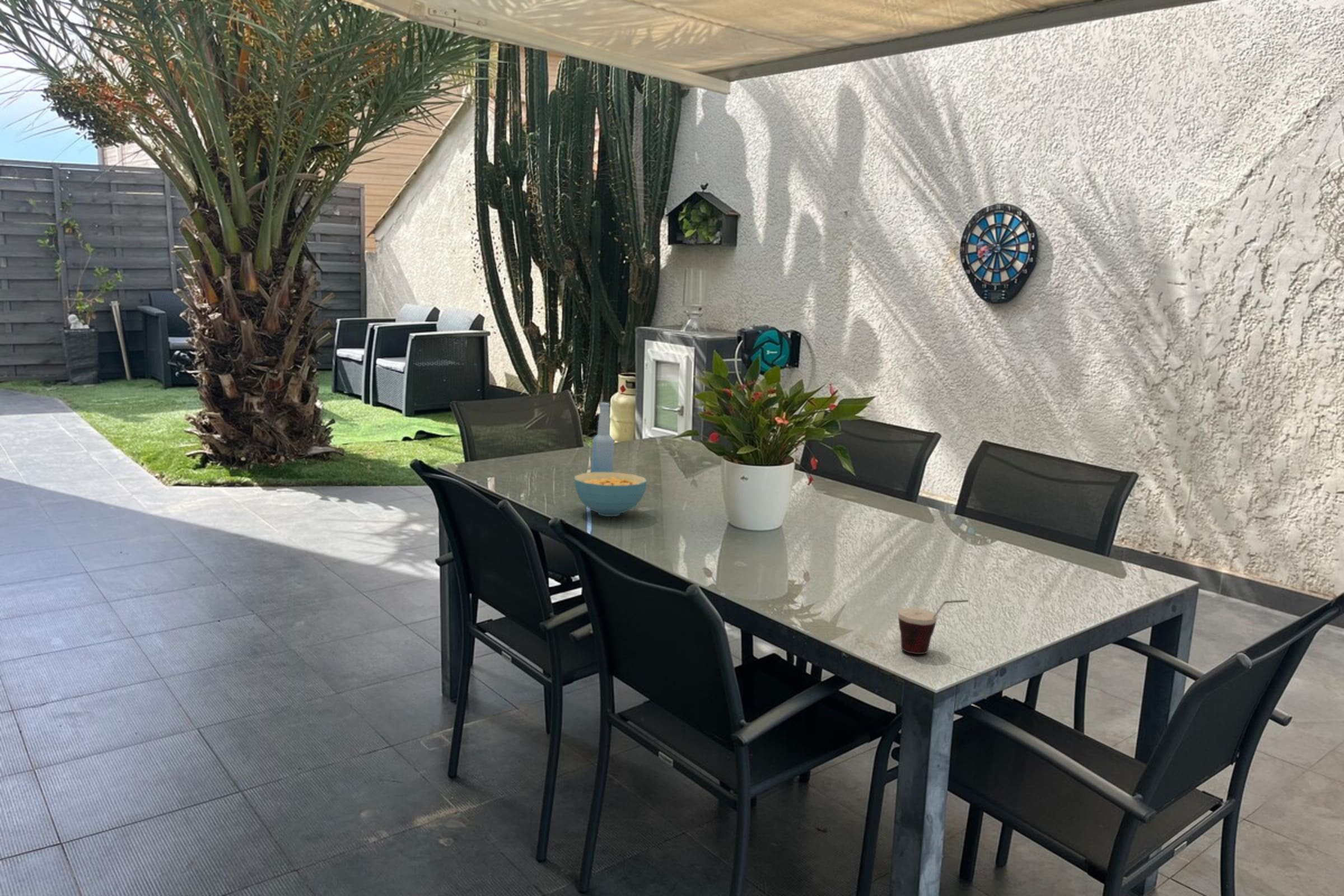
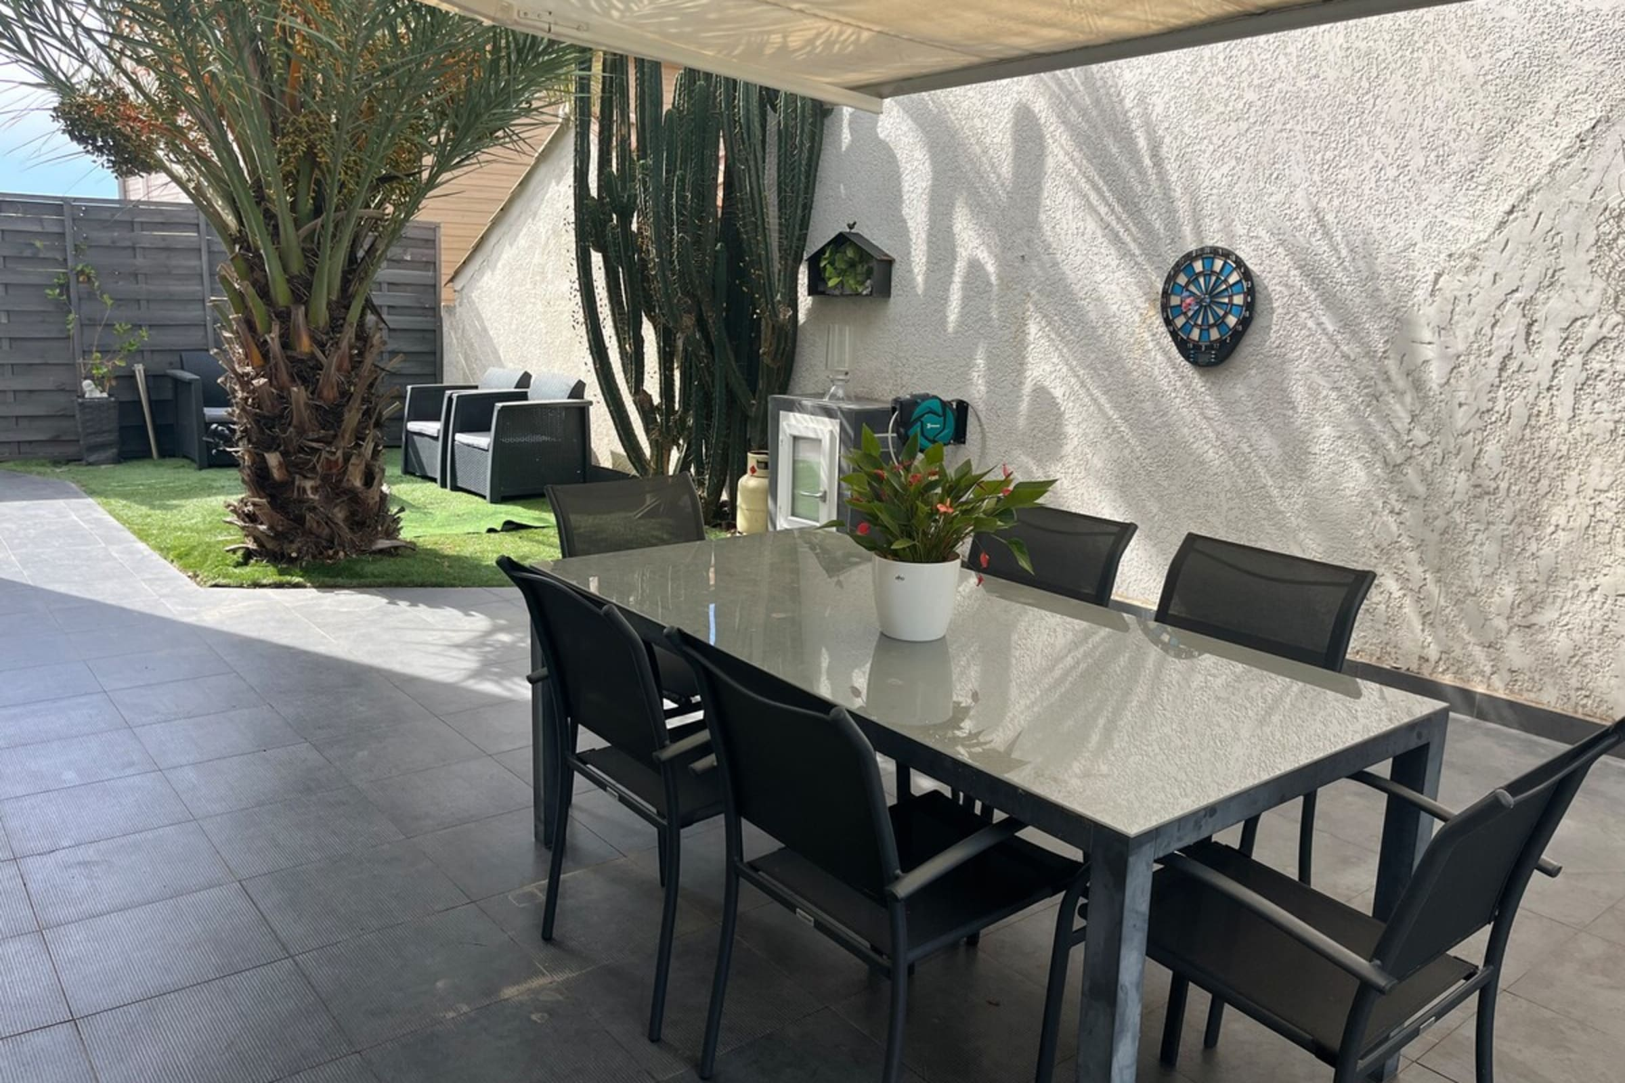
- bottle (603, 444)
- cereal bowl (609, 496)
- cup (931, 623)
